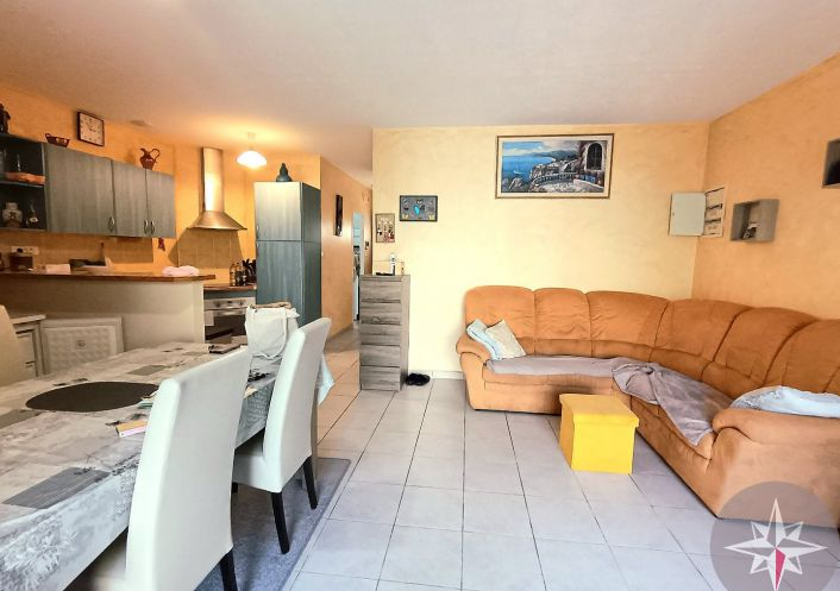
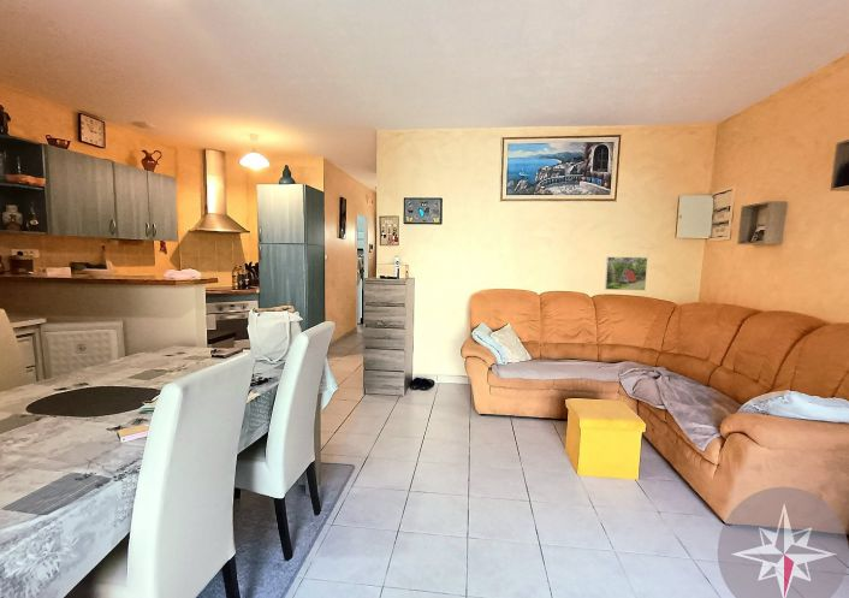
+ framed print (625, 273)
